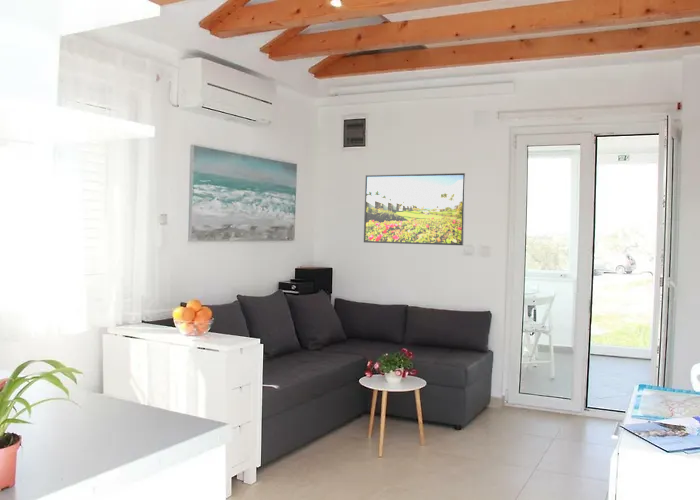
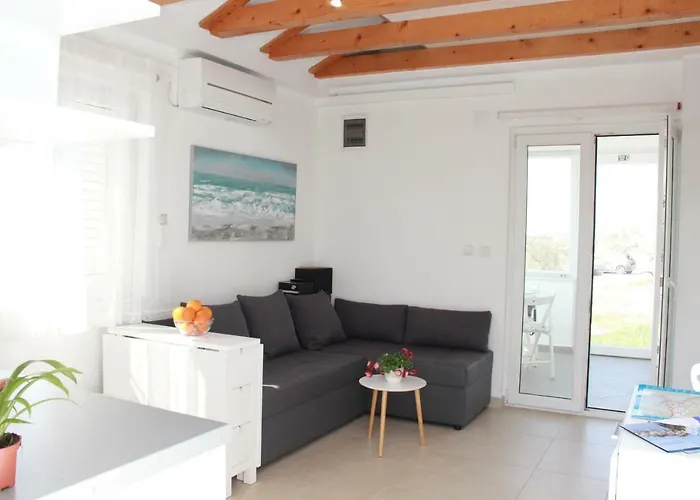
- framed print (412, 209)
